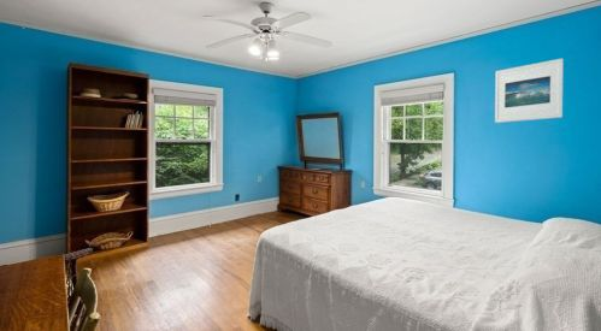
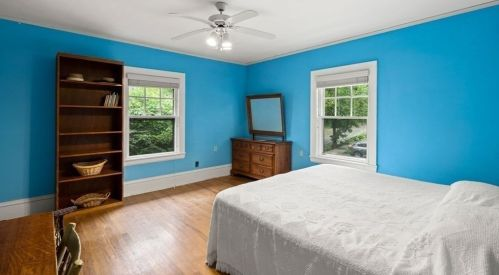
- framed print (526, 93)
